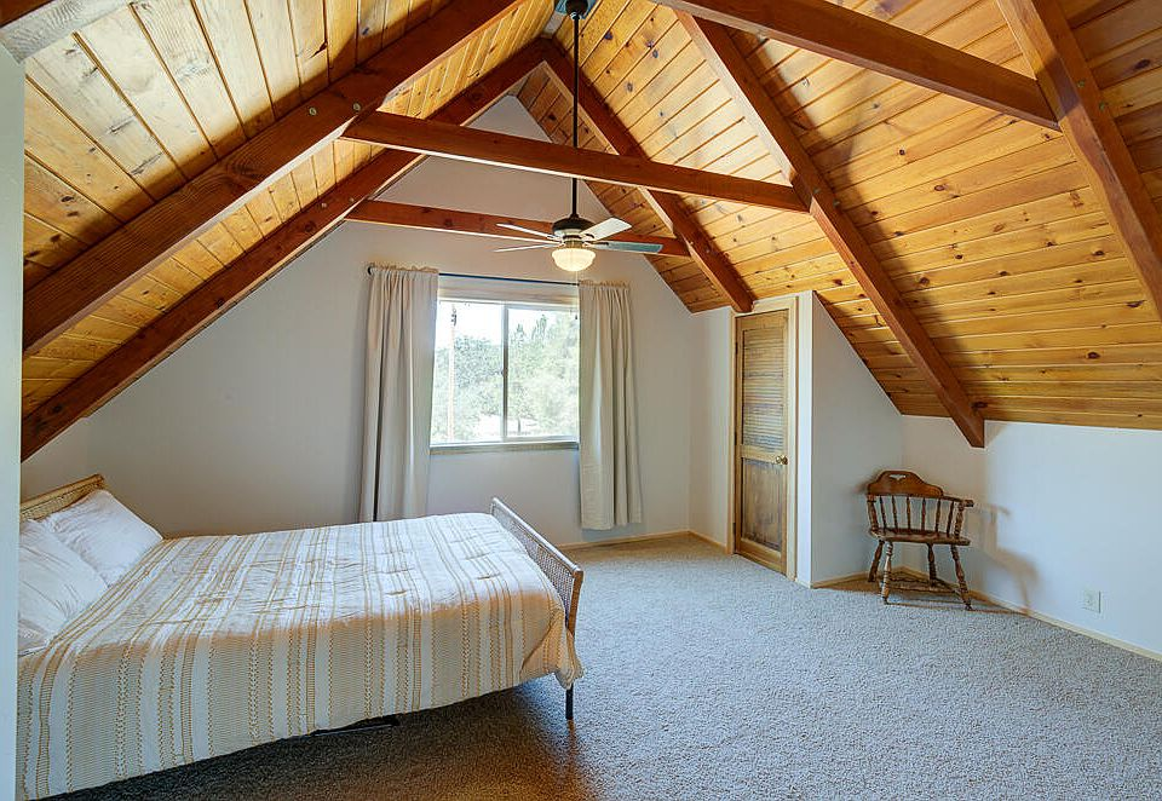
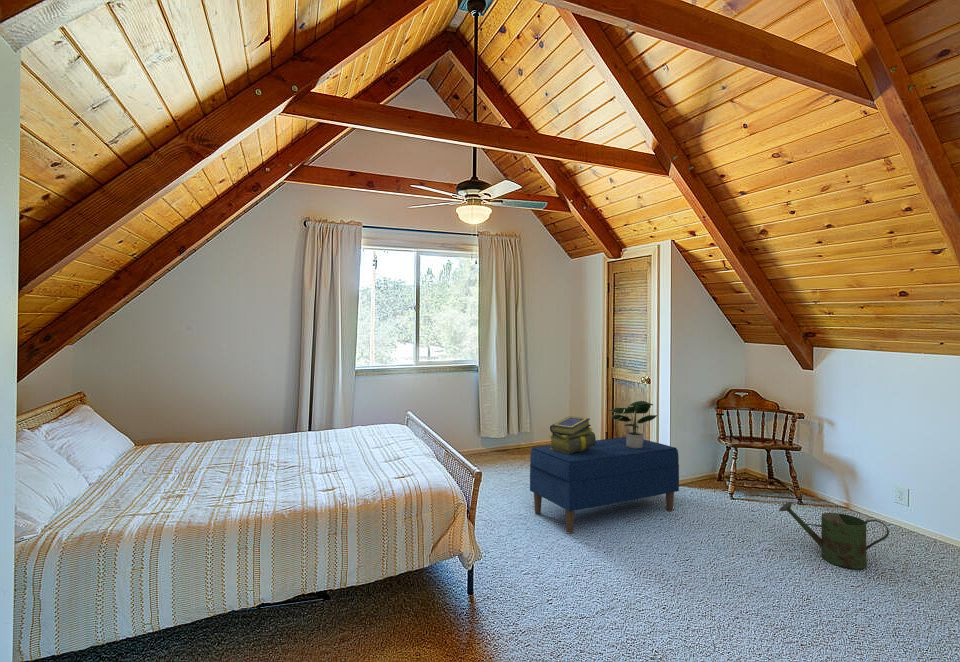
+ bench (604, 479)
+ watering can (831, 532)
+ potted plant (633, 423)
+ stack of books (572, 435)
